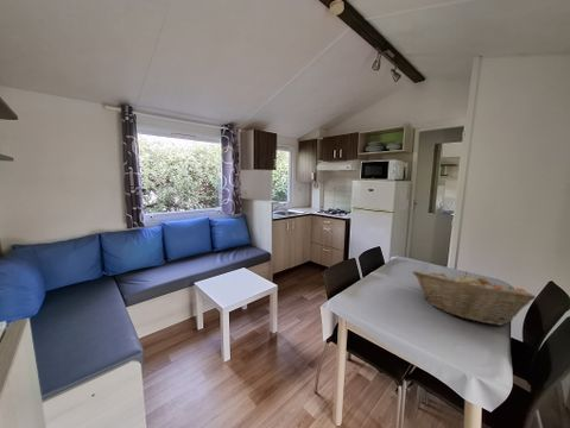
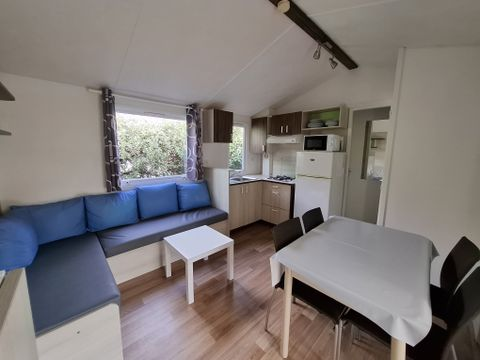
- fruit basket (466, 290)
